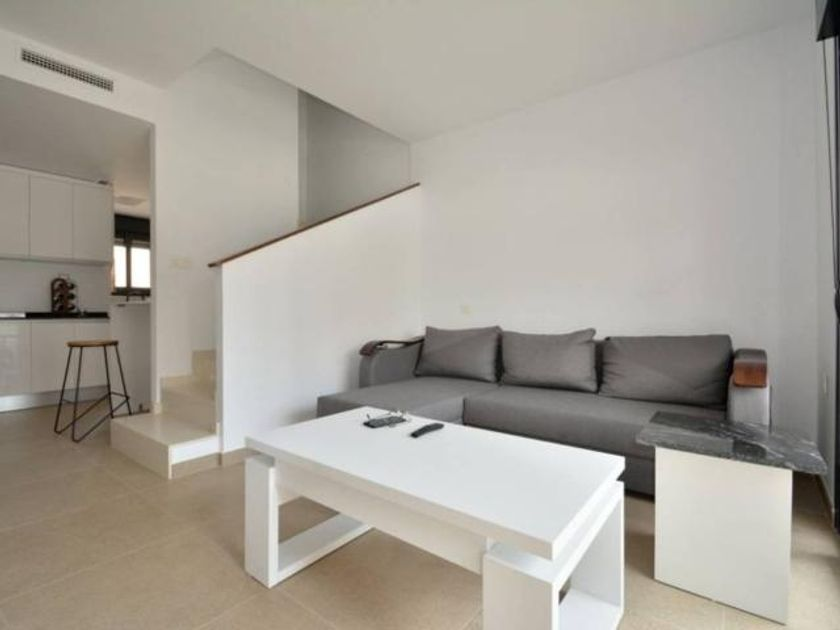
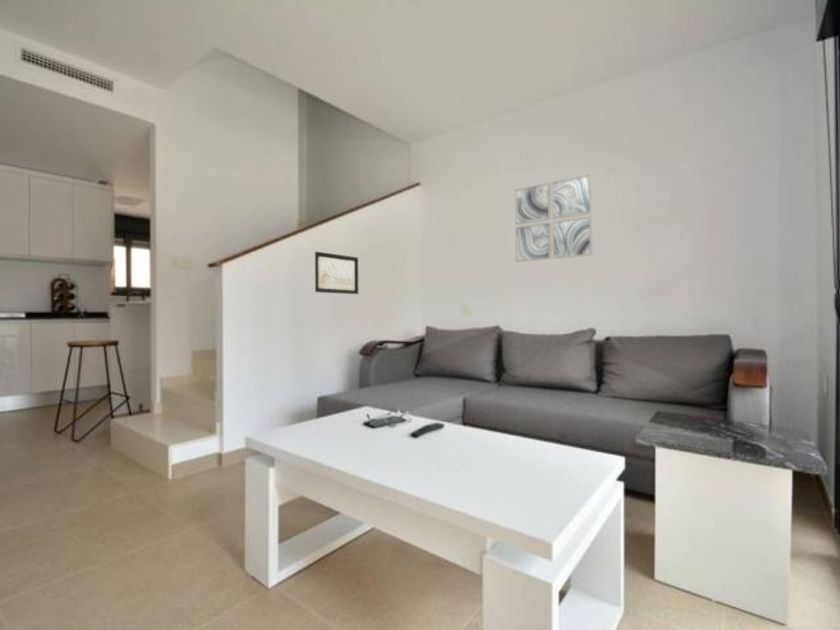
+ wall art (337, 273)
+ wall art (552, 221)
